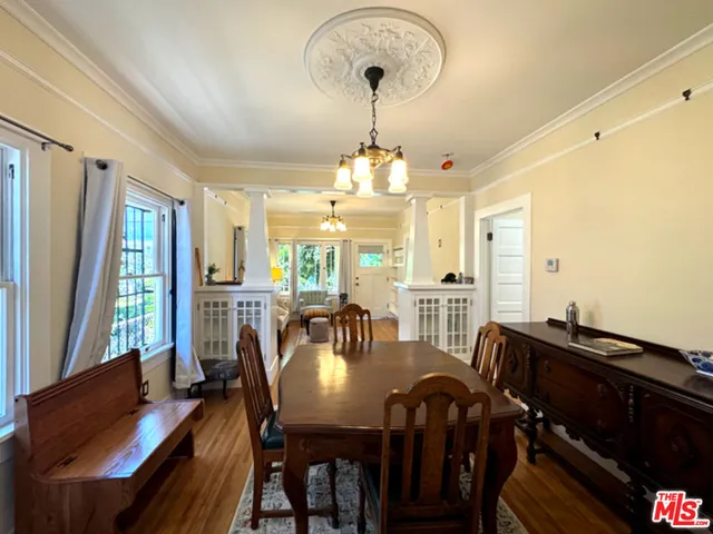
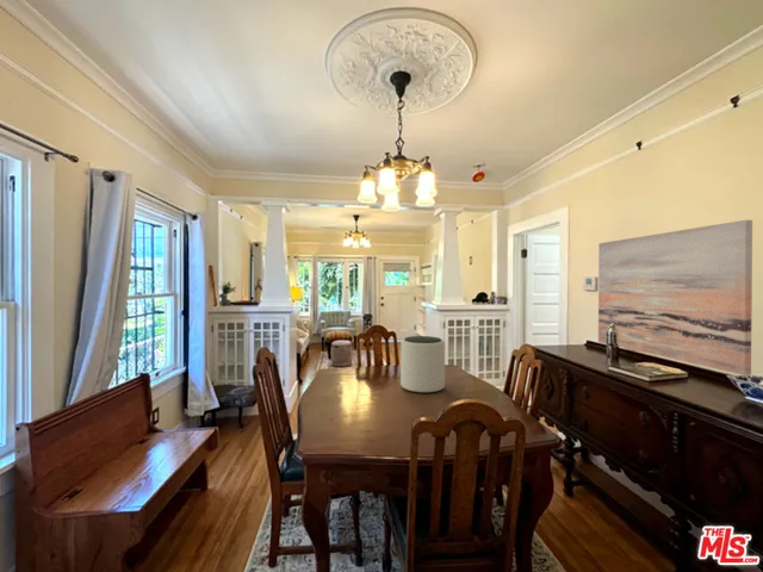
+ wall art (658, 294)
+ plant pot (422, 362)
